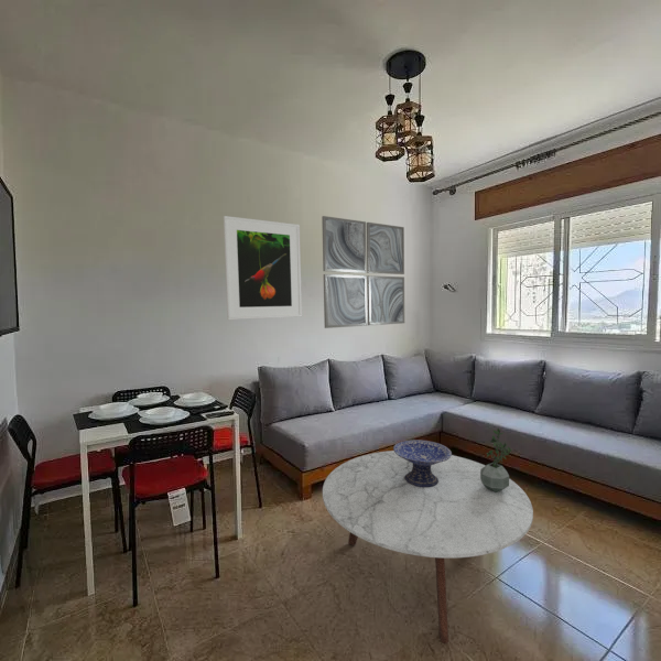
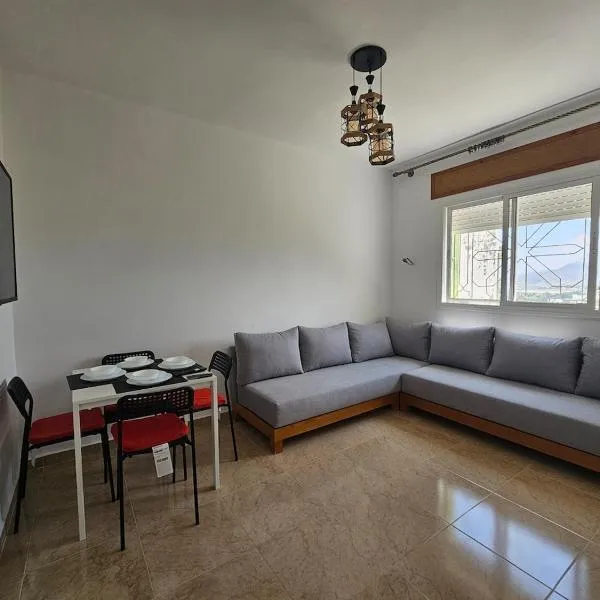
- wall art (367, 275)
- decorative bowl (422, 464)
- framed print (264, 270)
- potted plant (497, 458)
- coffee table (421, 529)
